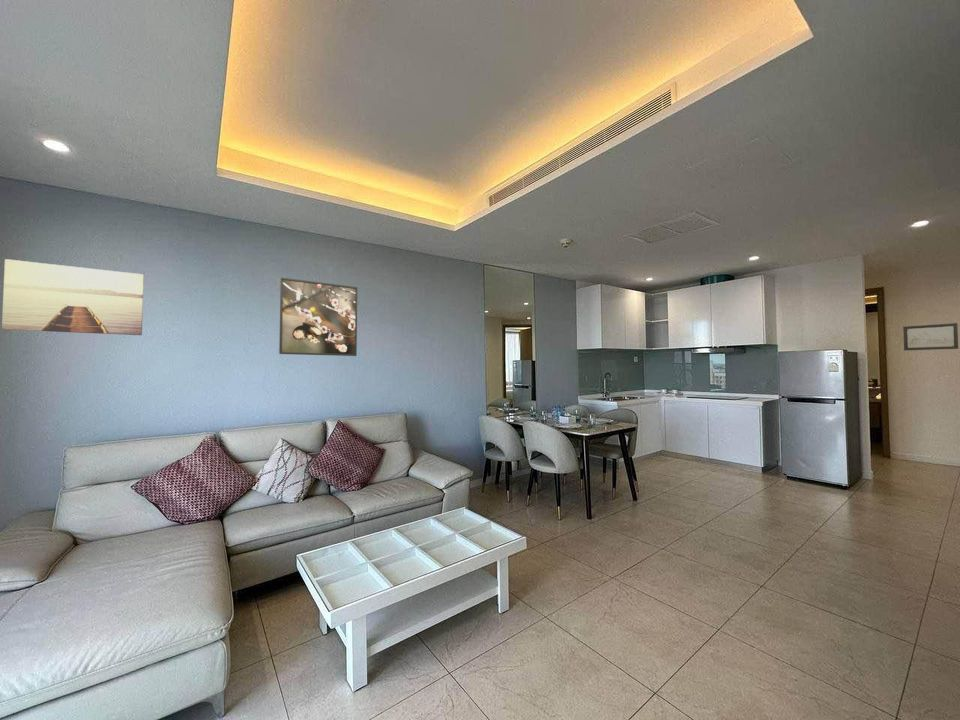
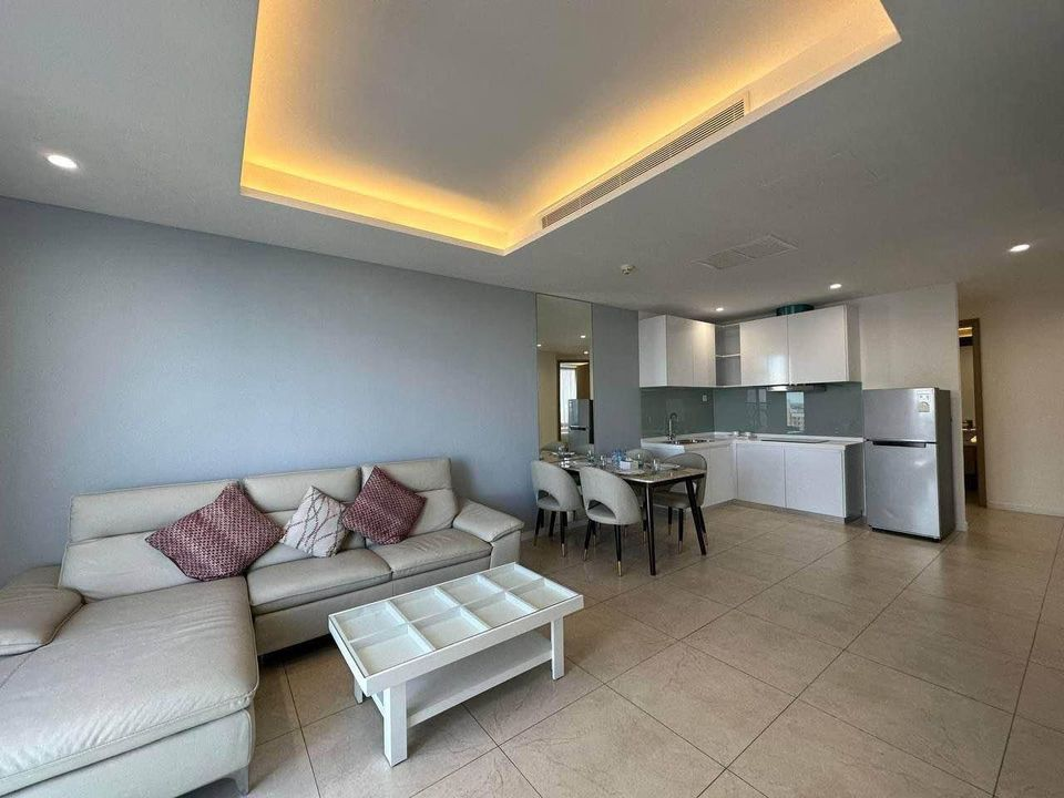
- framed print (320, 318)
- wall art (929, 337)
- wall art (78, 299)
